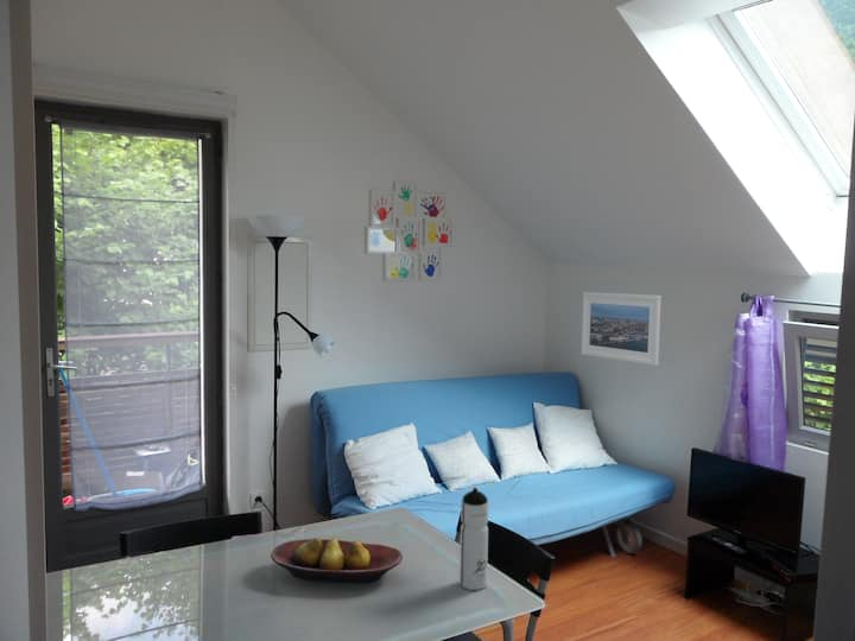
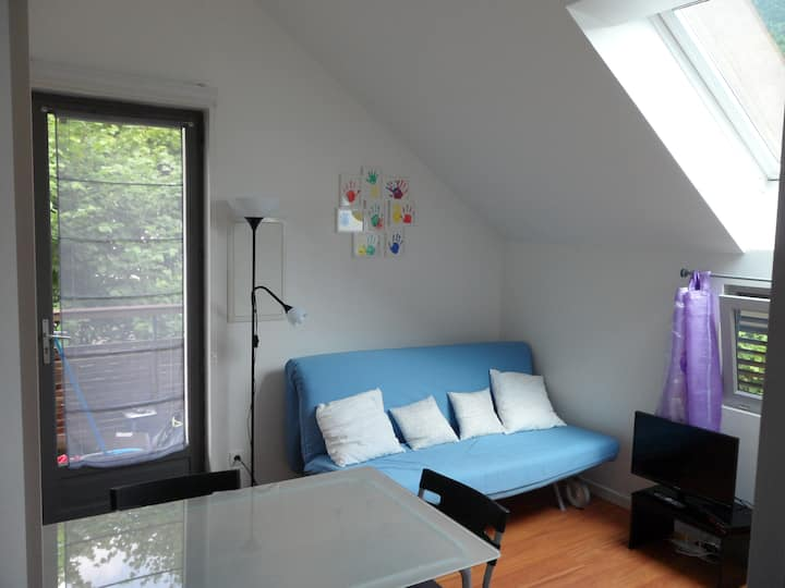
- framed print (619, 326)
- water bottle (474, 535)
- fruit bowl (336, 556)
